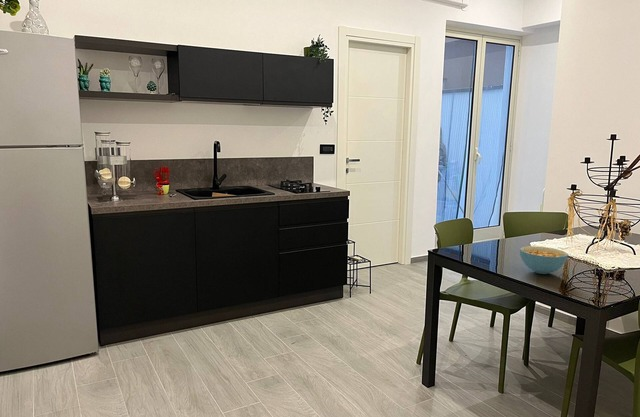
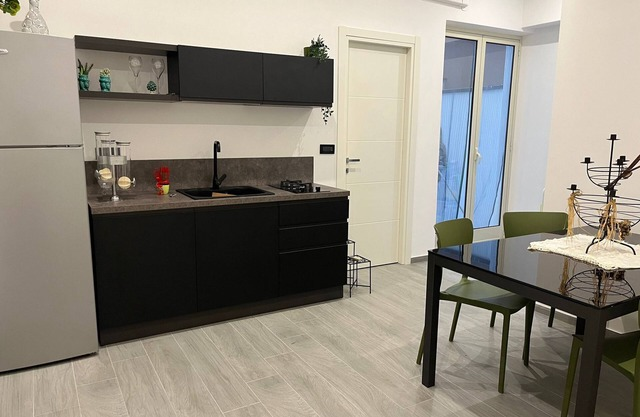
- cereal bowl (542, 261)
